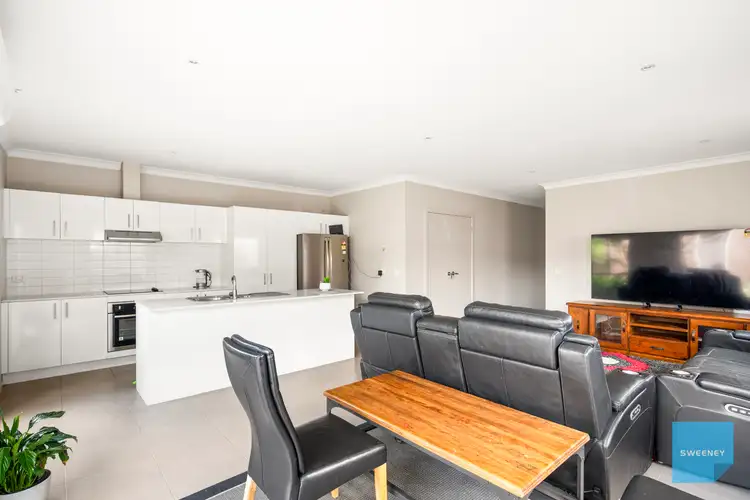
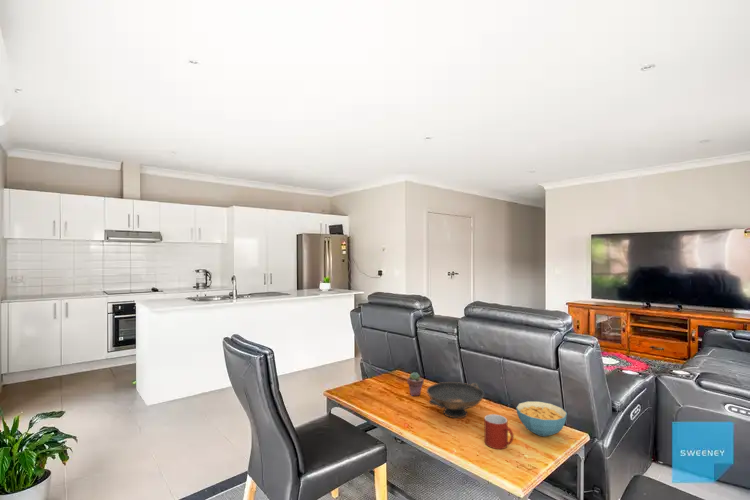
+ cereal bowl (541, 421)
+ potted succulent (415, 383)
+ decorative bowl (455, 402)
+ mug (500, 433)
